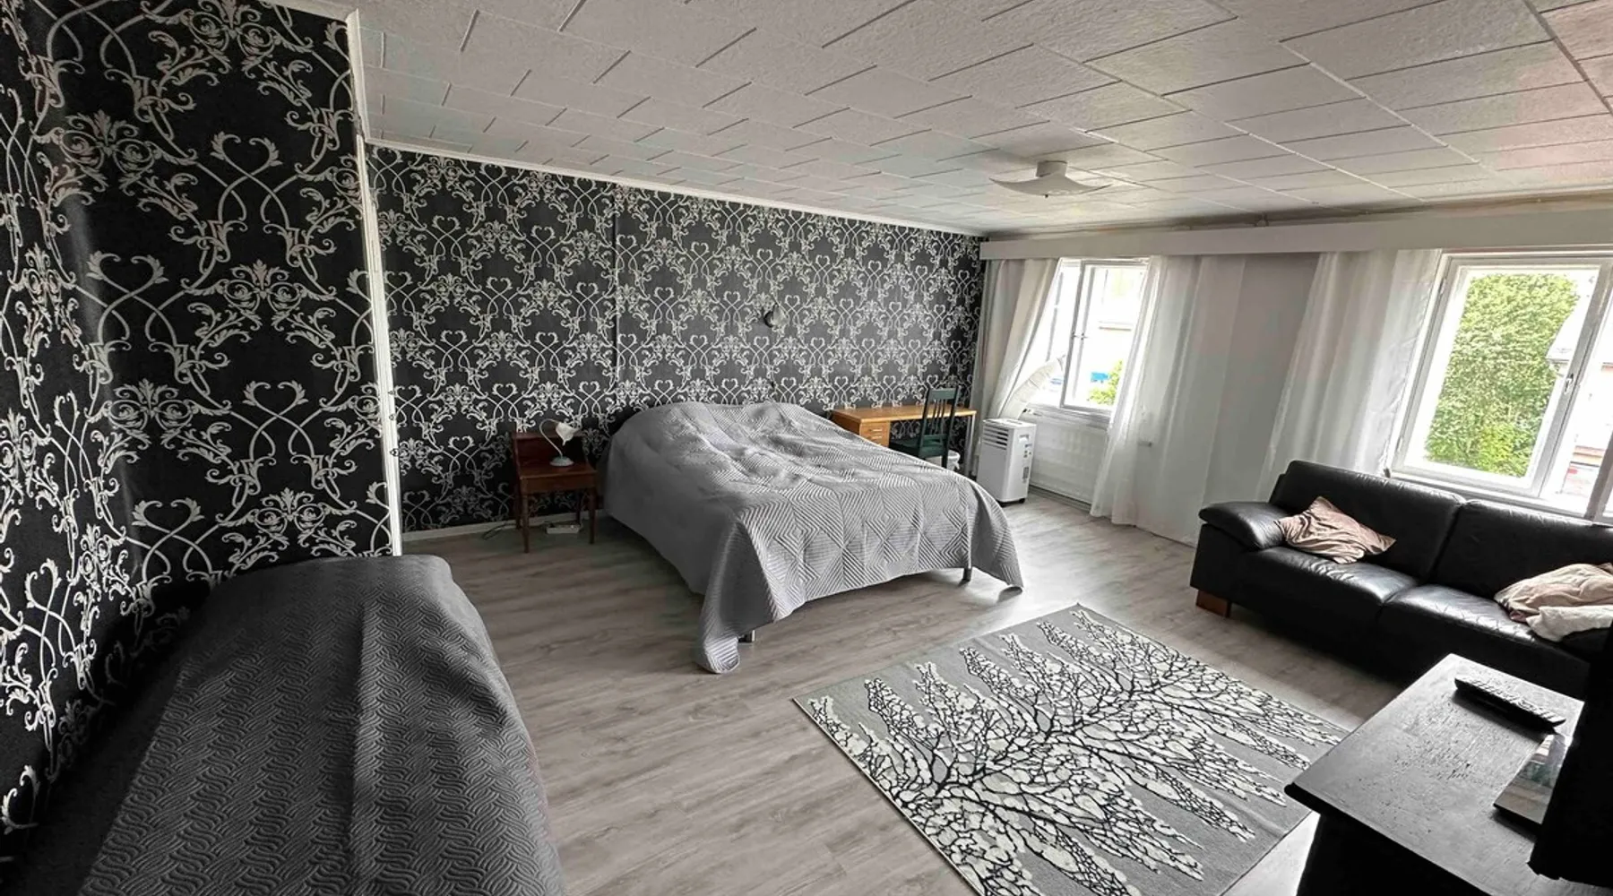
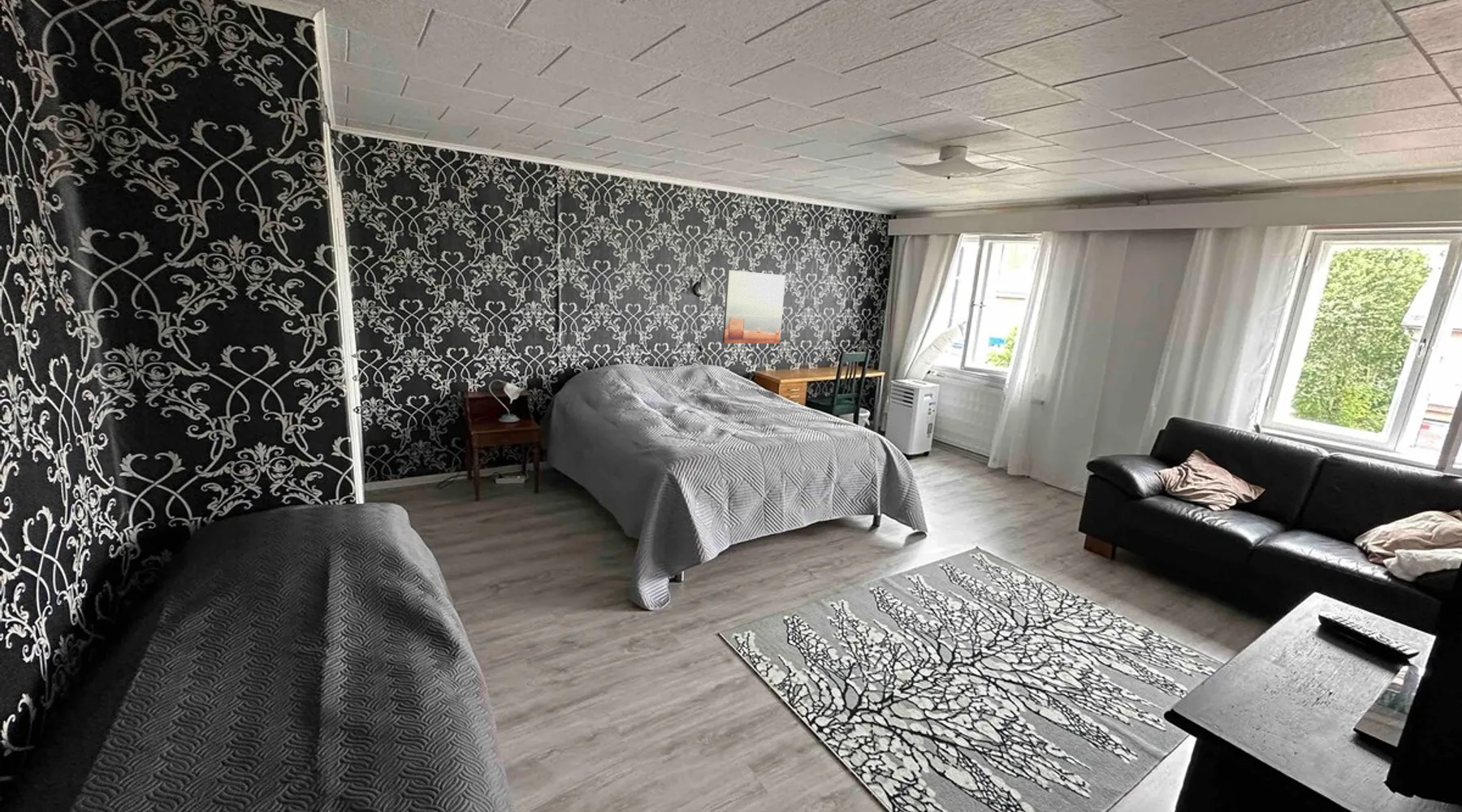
+ wall art (754, 308)
